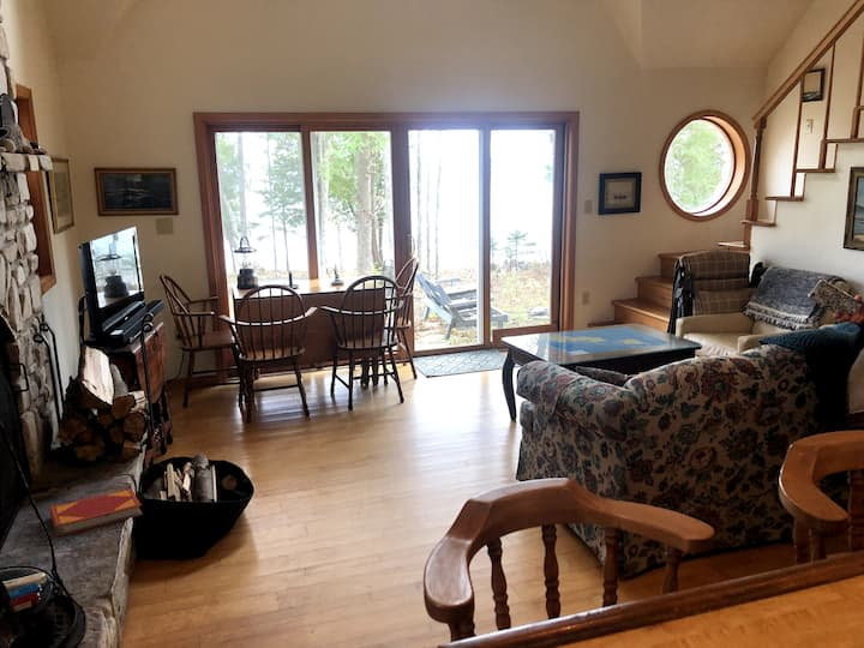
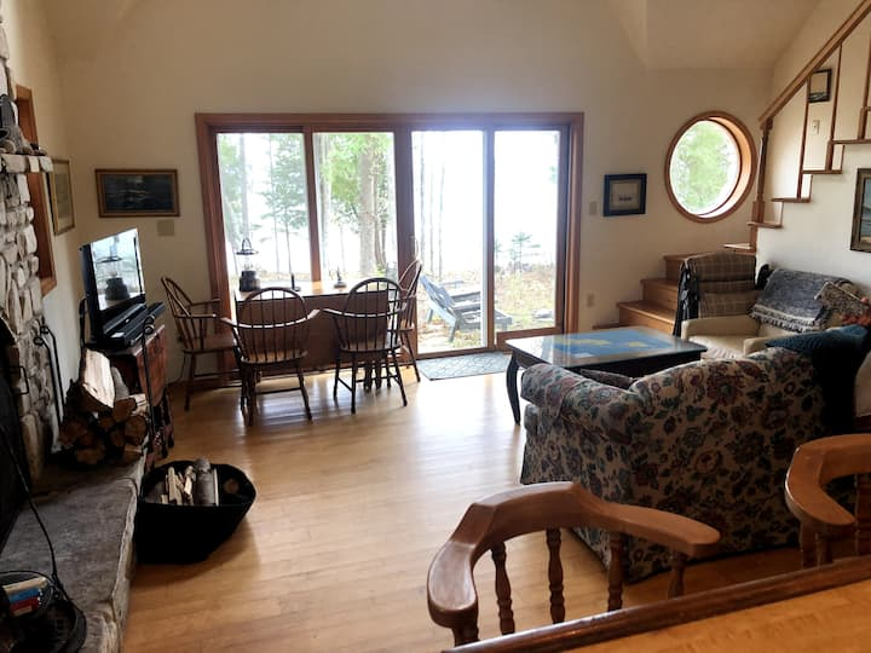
- hardback book (96, 510)
